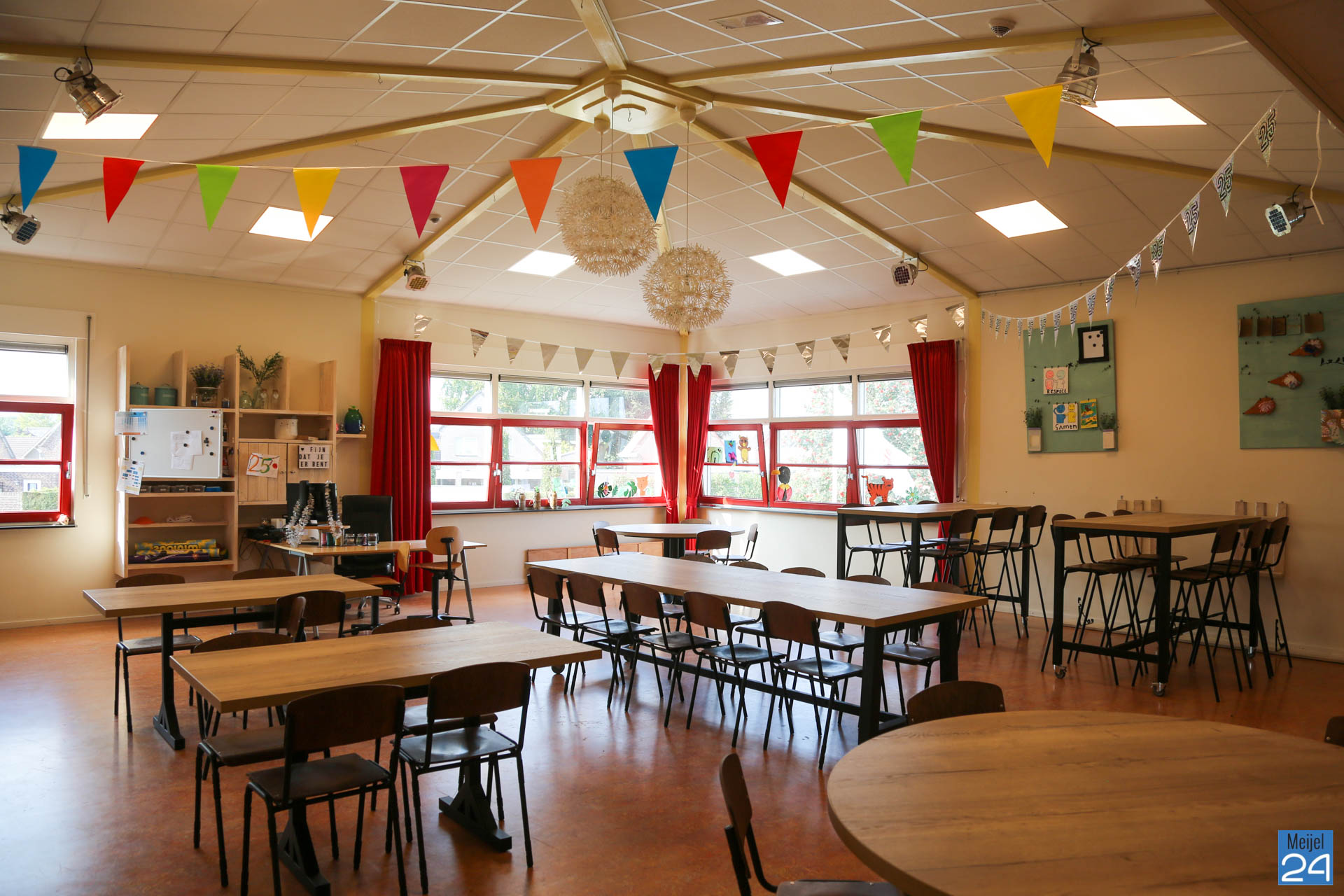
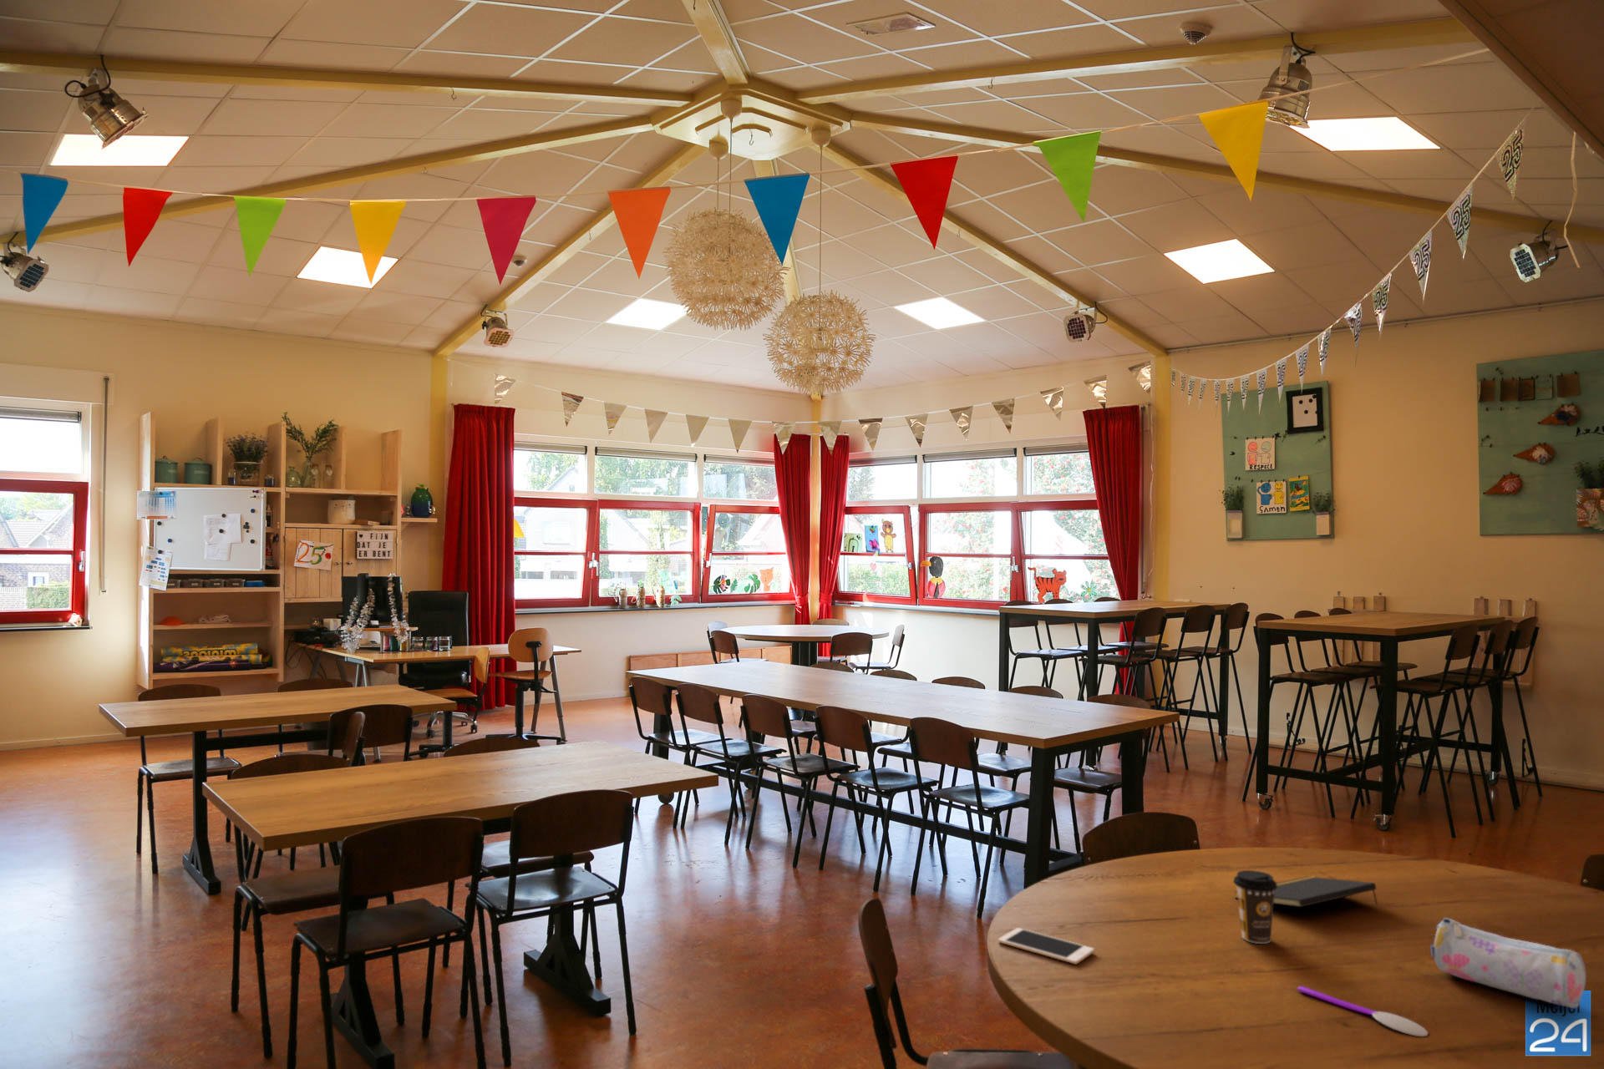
+ pencil case (1506, 960)
+ coffee cup (1254, 907)
+ spoon (1359, 1008)
+ cell phone (1045, 945)
+ notepad (1304, 890)
